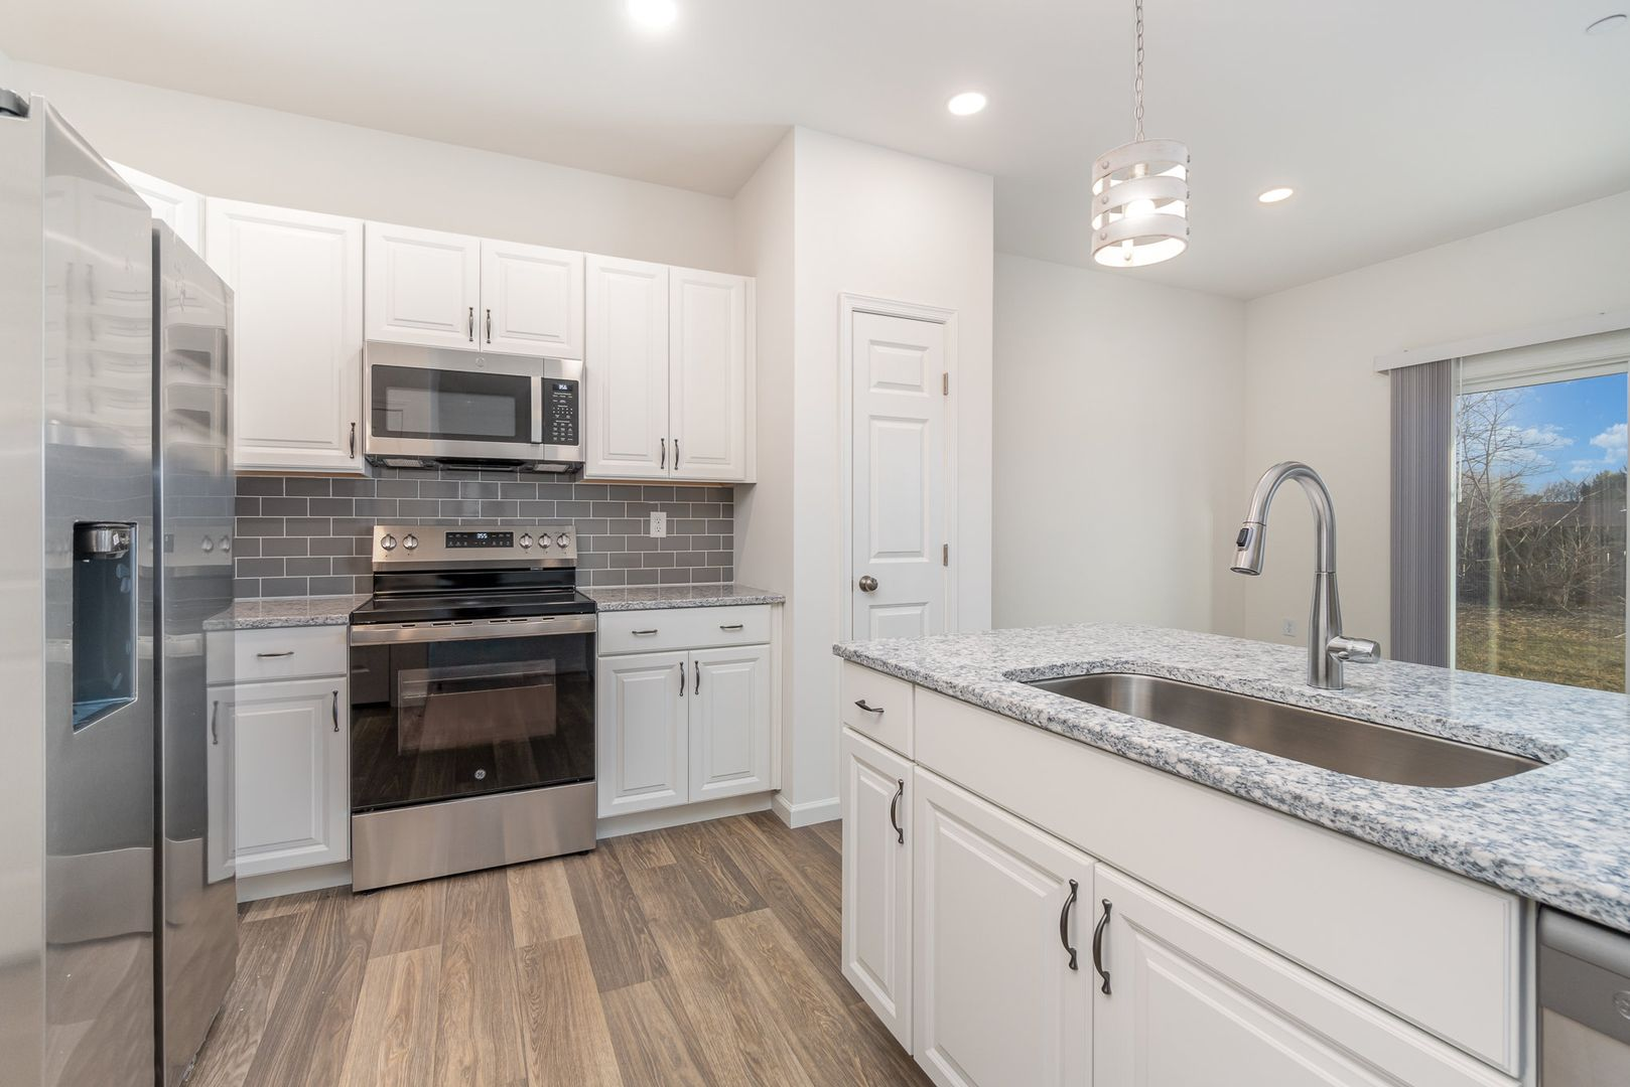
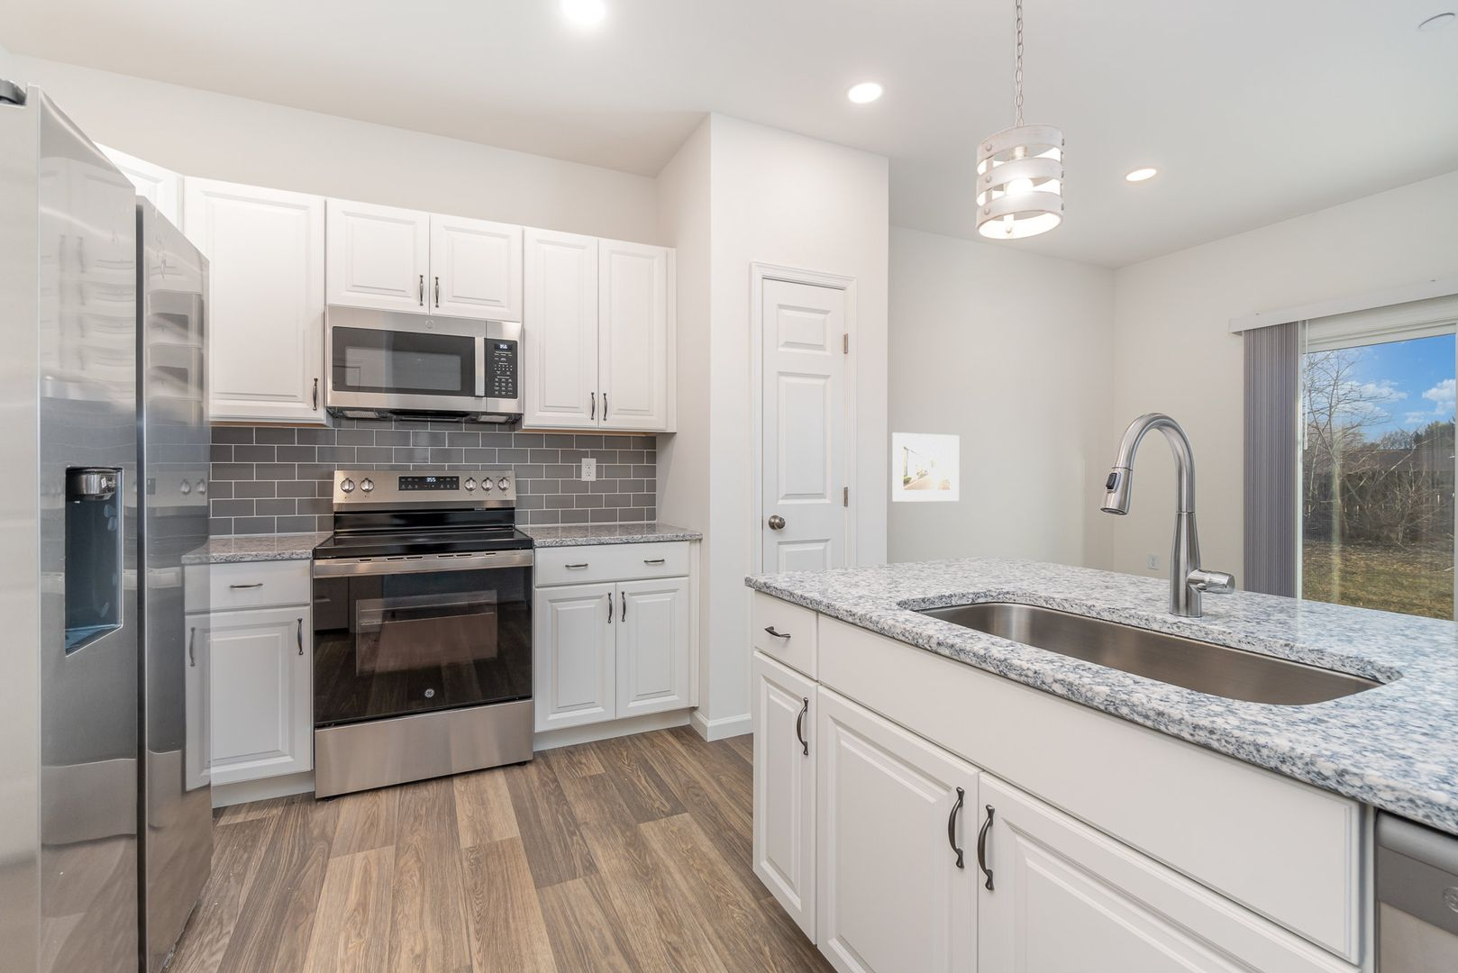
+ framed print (926, 468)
